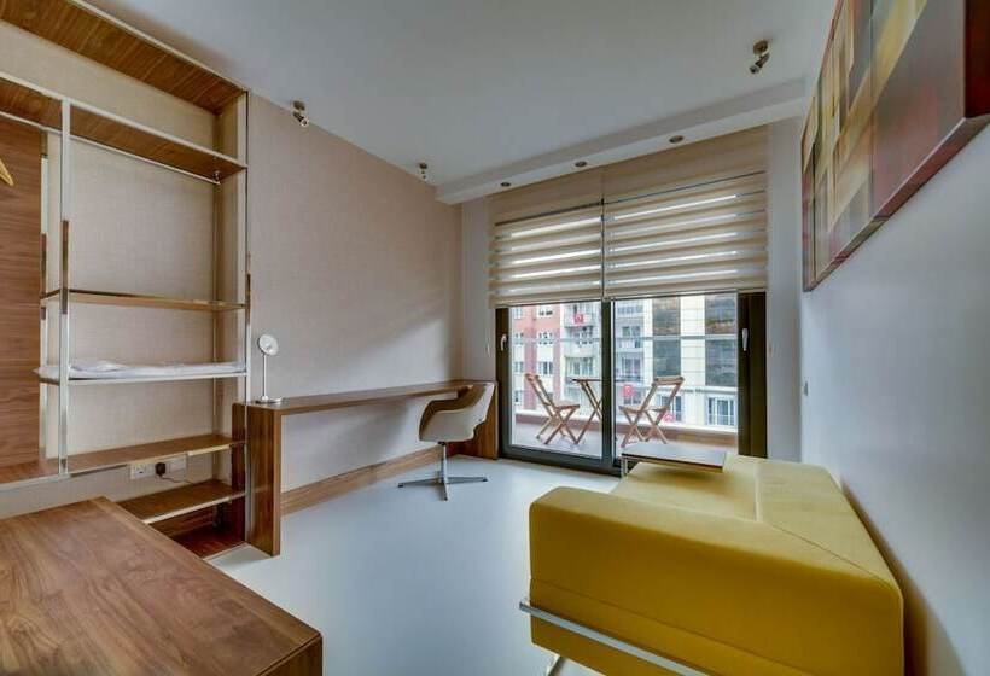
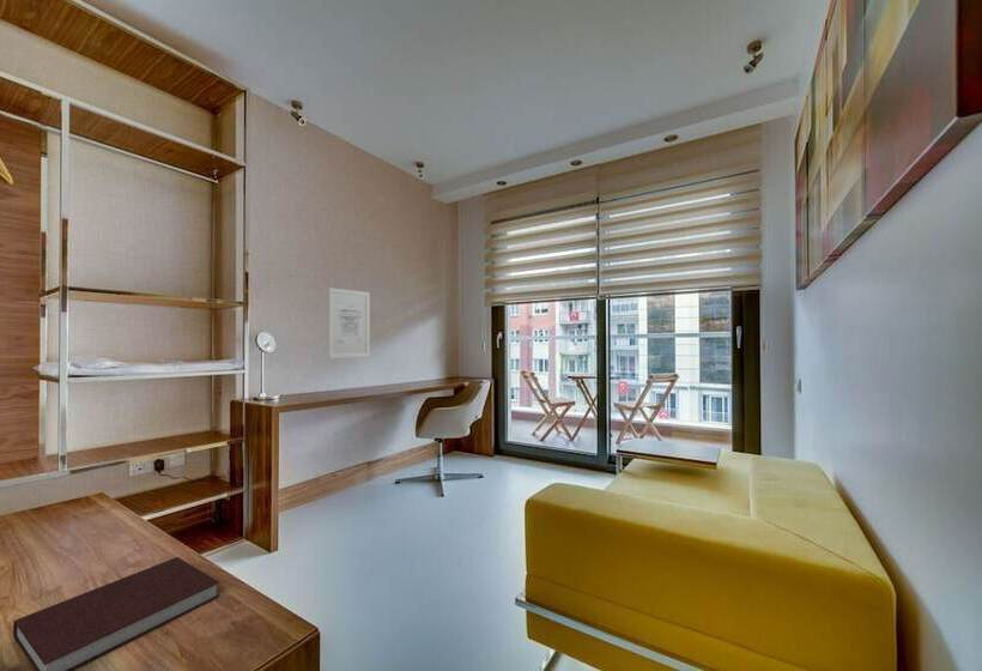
+ notebook (123, 607)
+ wall art (350, 324)
